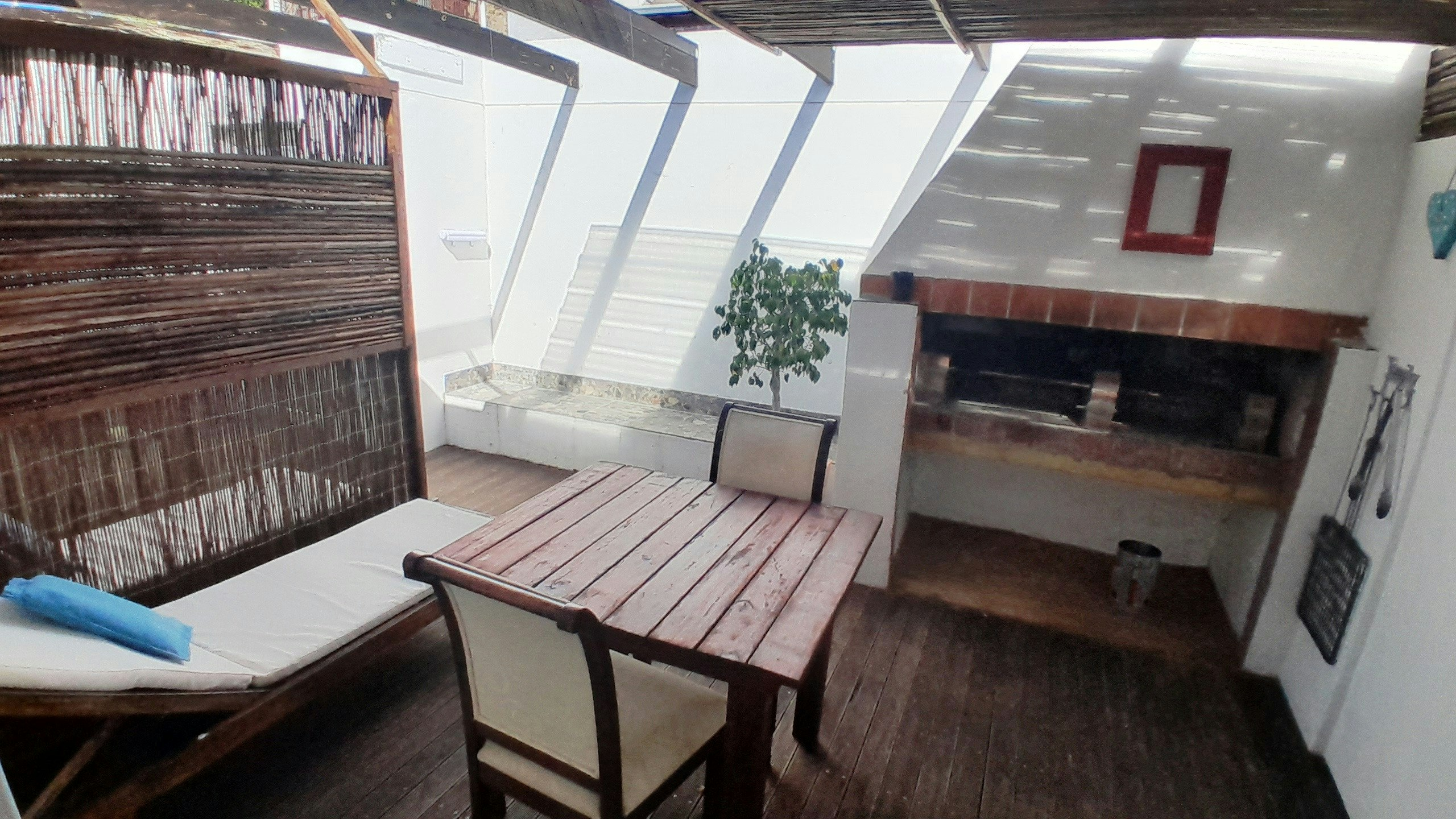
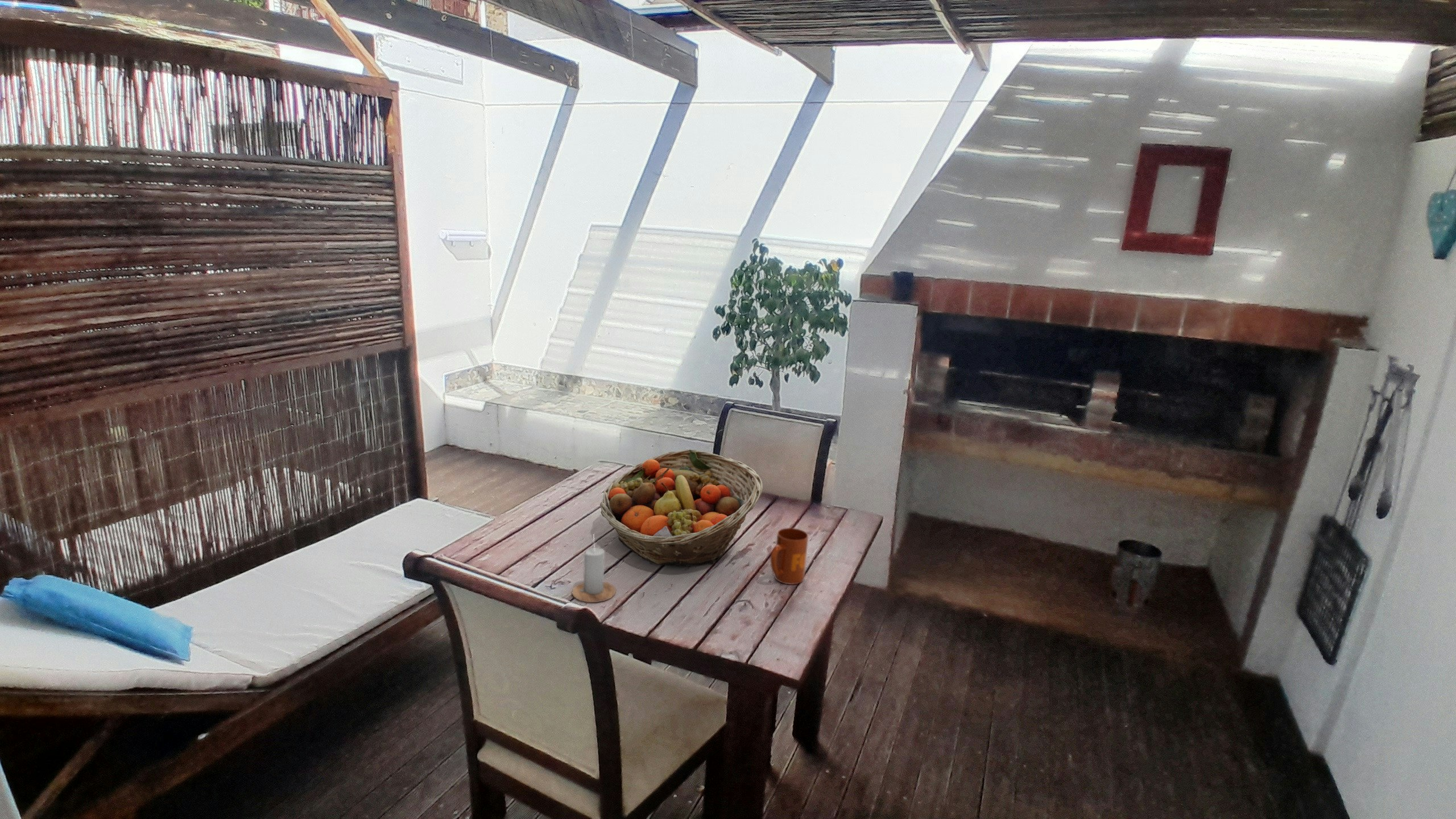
+ fruit basket (680, 504)
+ mug (785, 558)
+ candle (594, 563)
